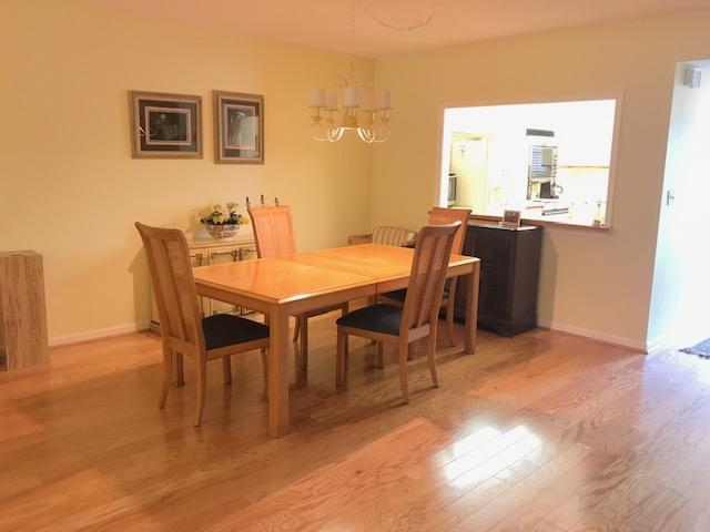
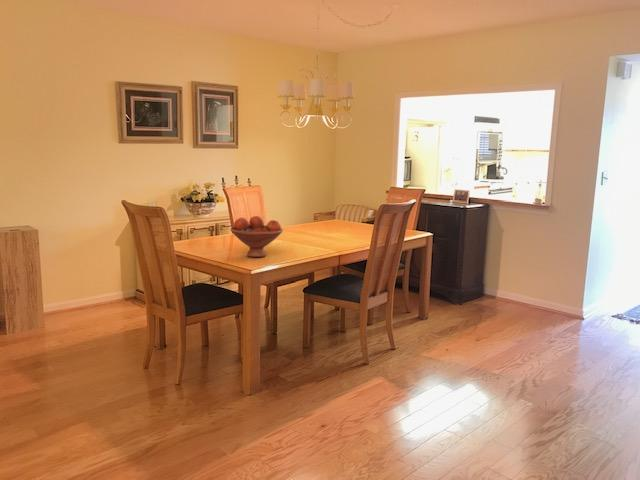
+ fruit bowl (256, 237)
